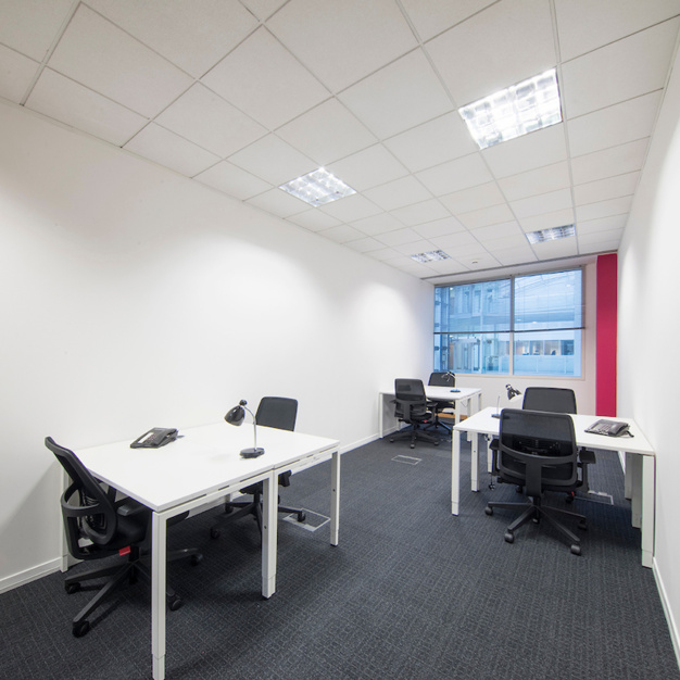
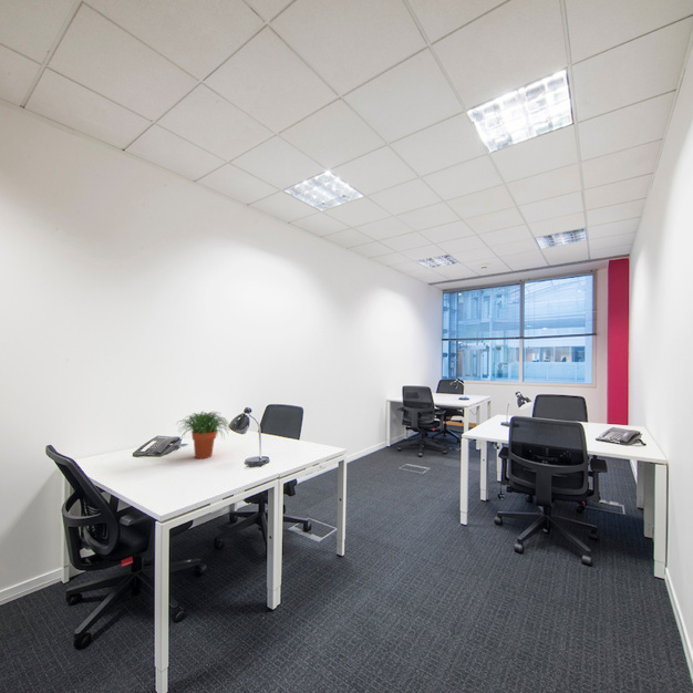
+ potted plant (205, 433)
